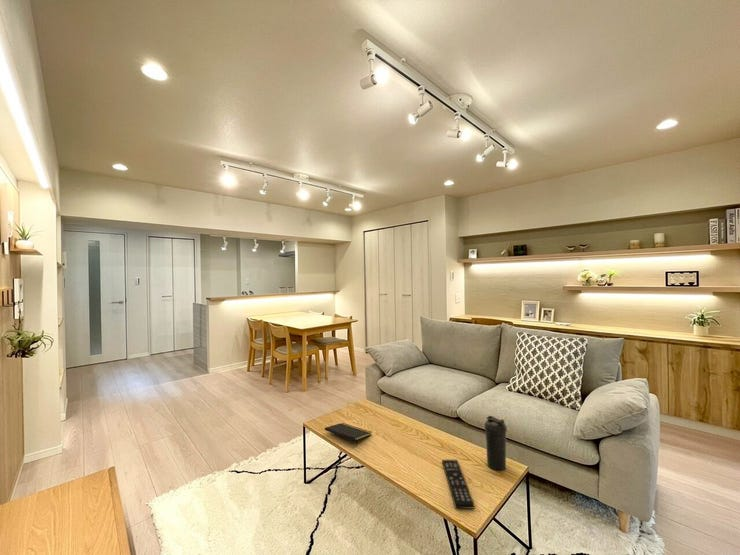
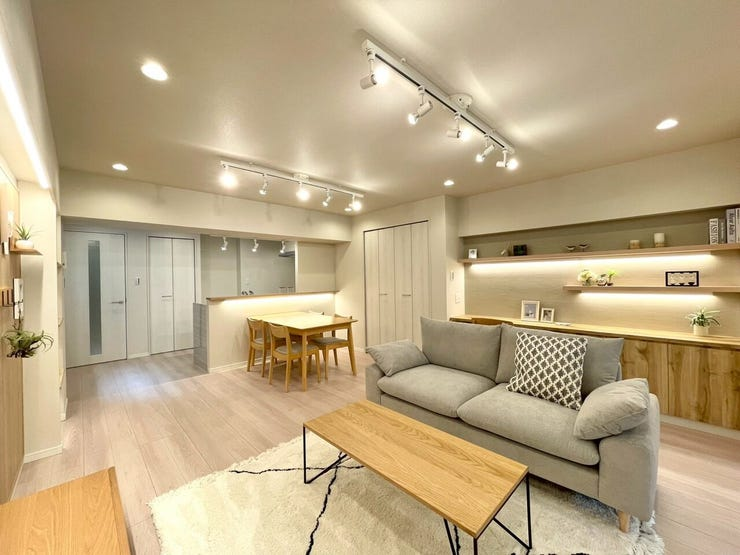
- remote control (456, 480)
- notepad (348, 431)
- water bottle (495, 442)
